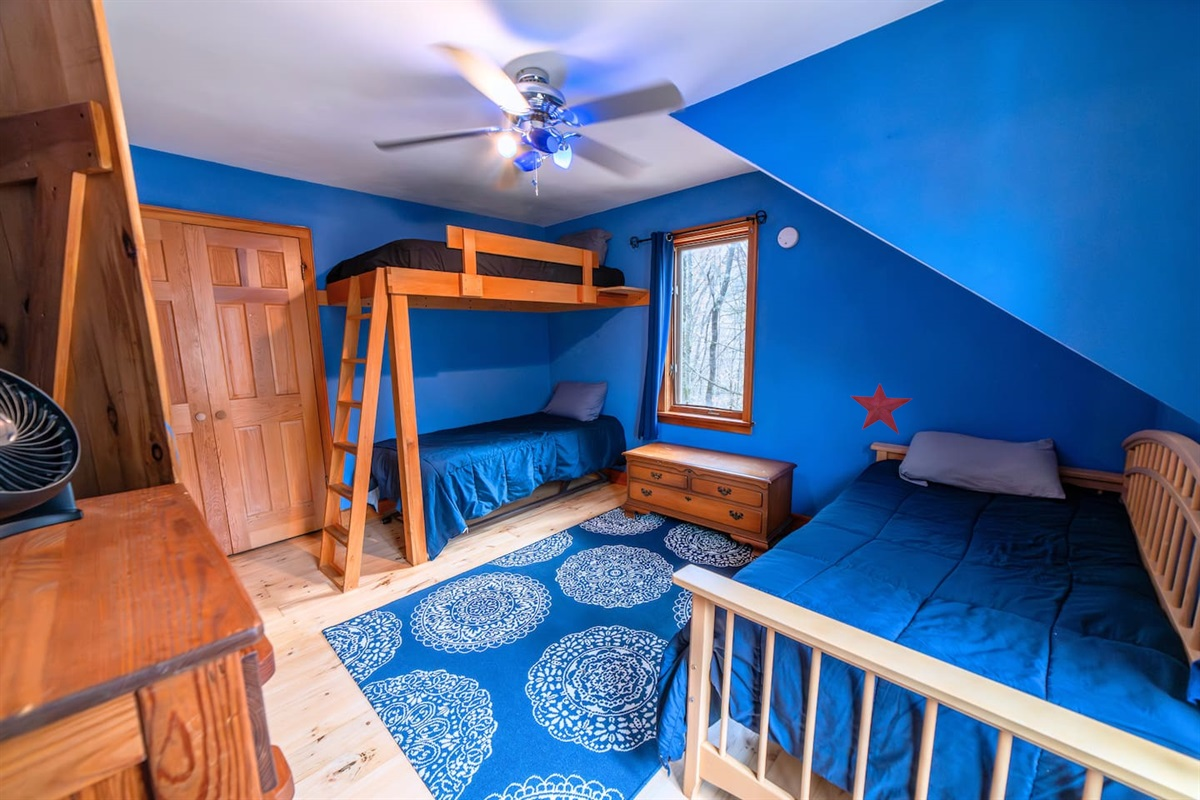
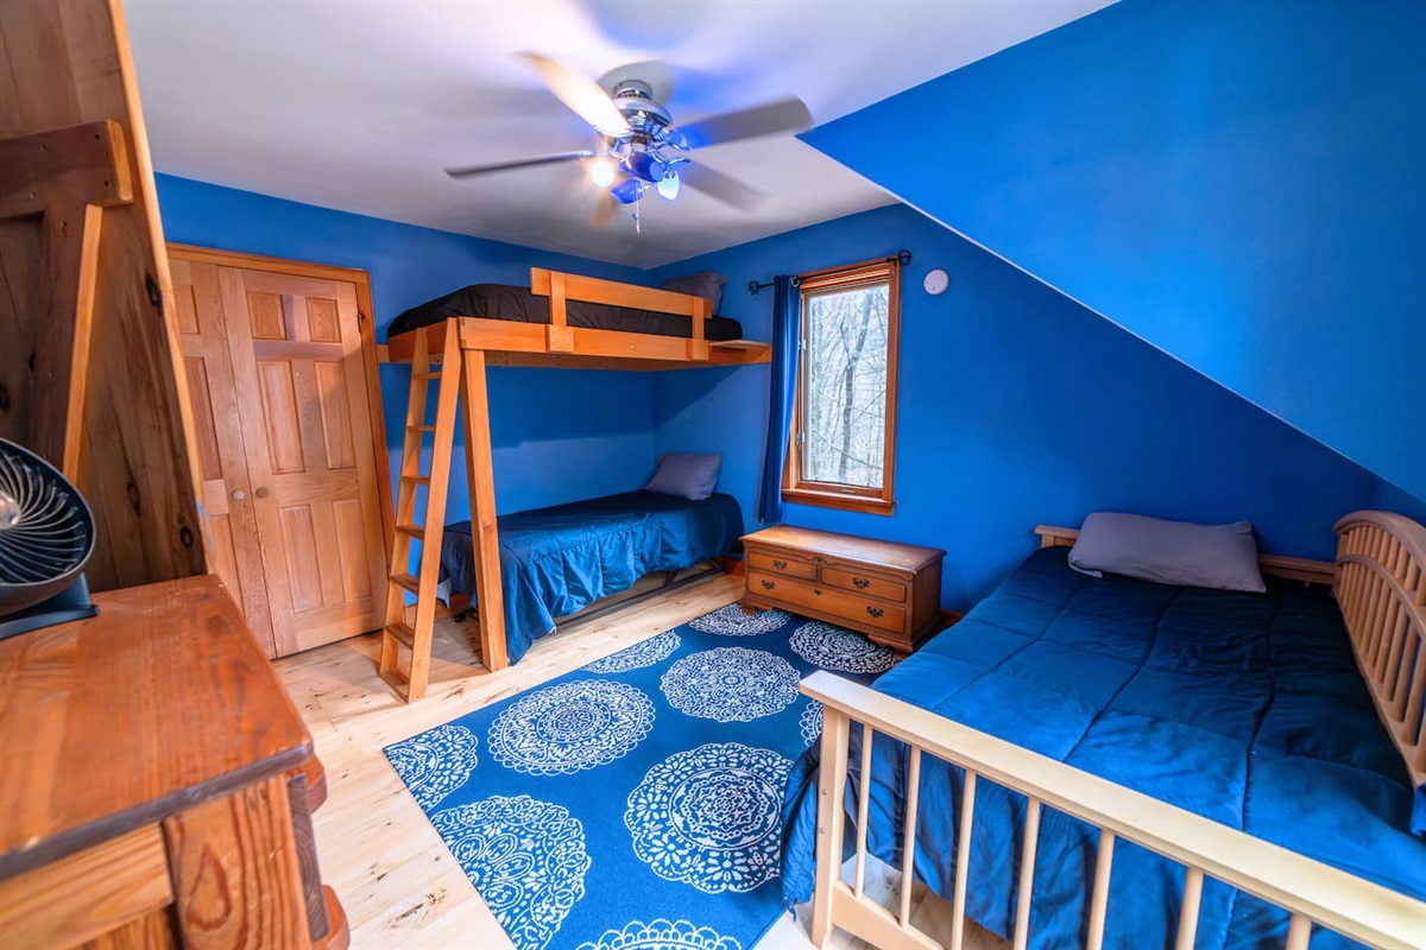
- decorative star (879, 407)
